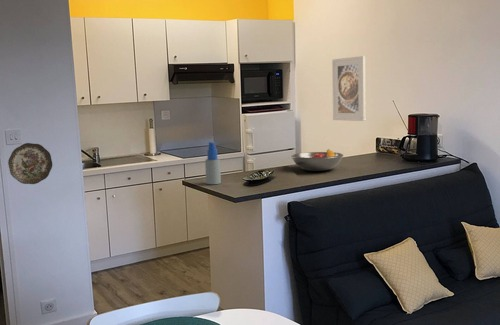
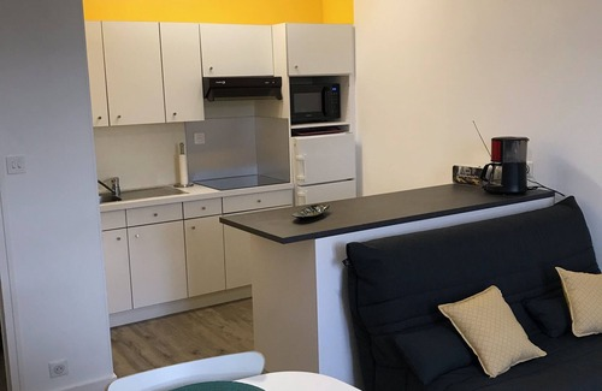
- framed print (348, 89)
- fruit bowl (317, 160)
- spray bottle (212, 162)
- decorative plate (30, 163)
